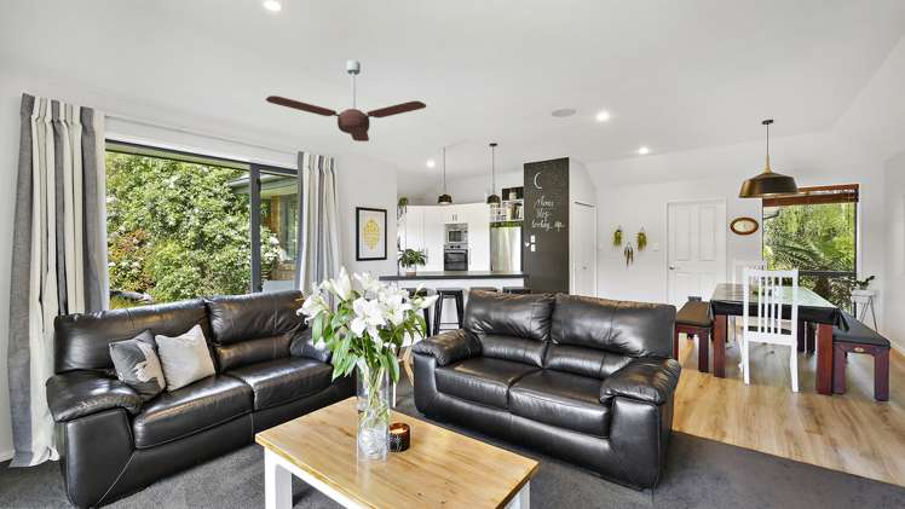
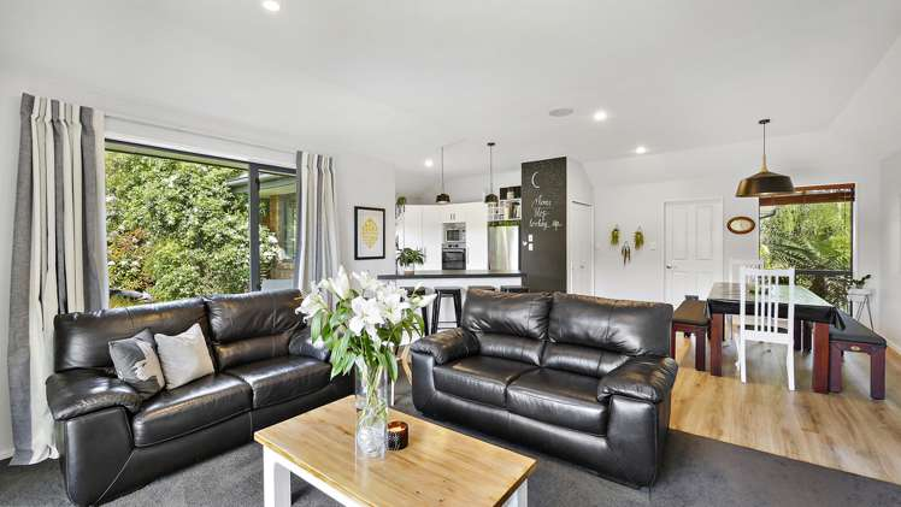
- ceiling fan (352, 100)
